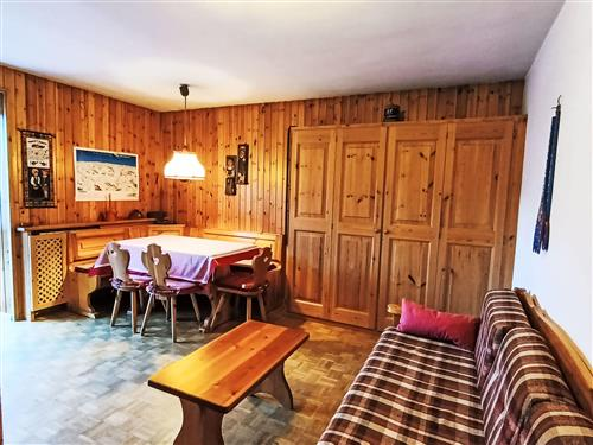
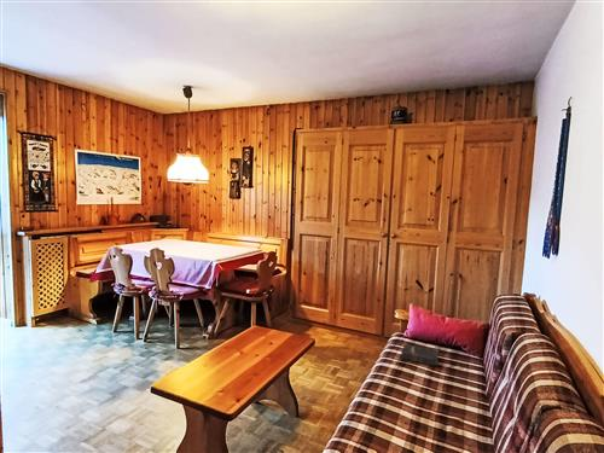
+ hardback book (419, 354)
